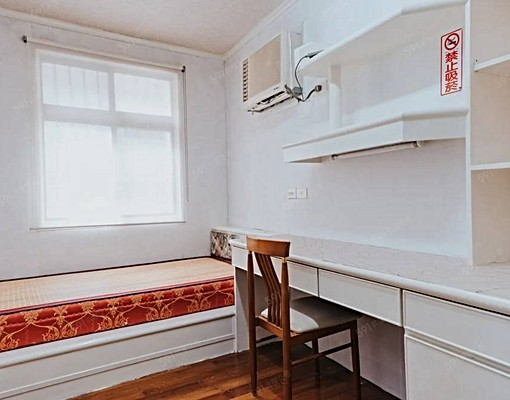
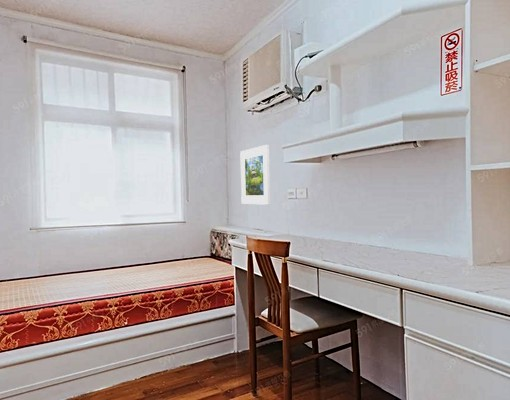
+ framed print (254, 176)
